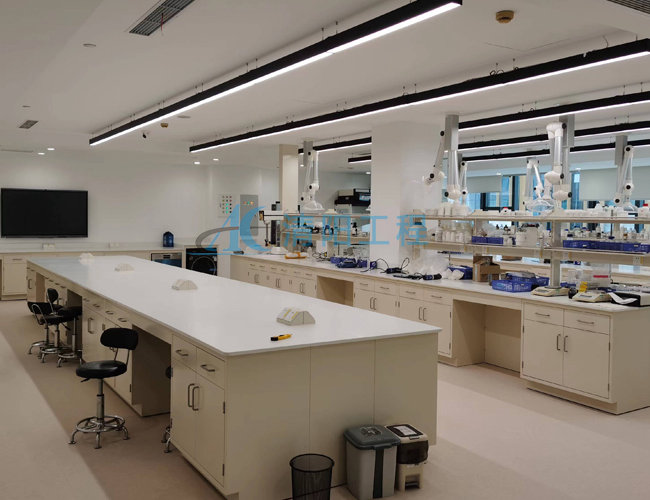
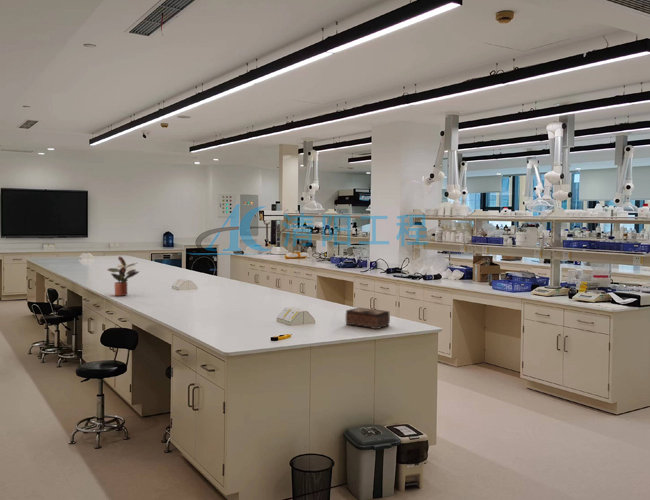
+ tissue box (367, 318)
+ potted plant (124, 275)
